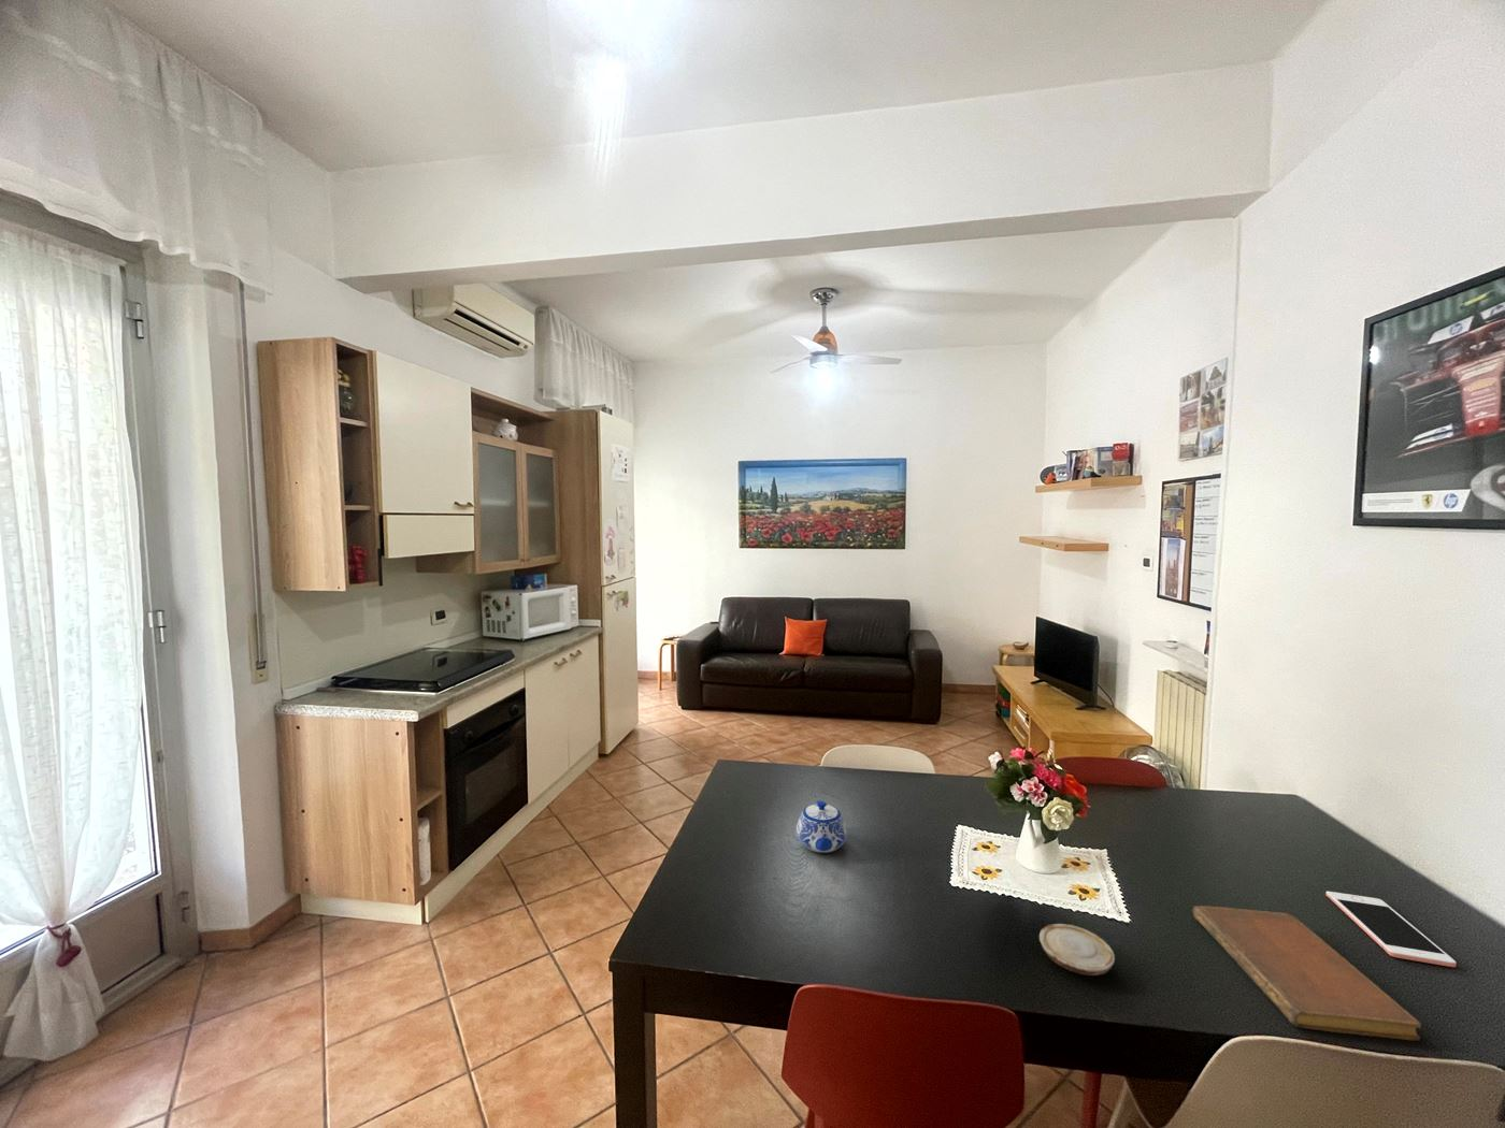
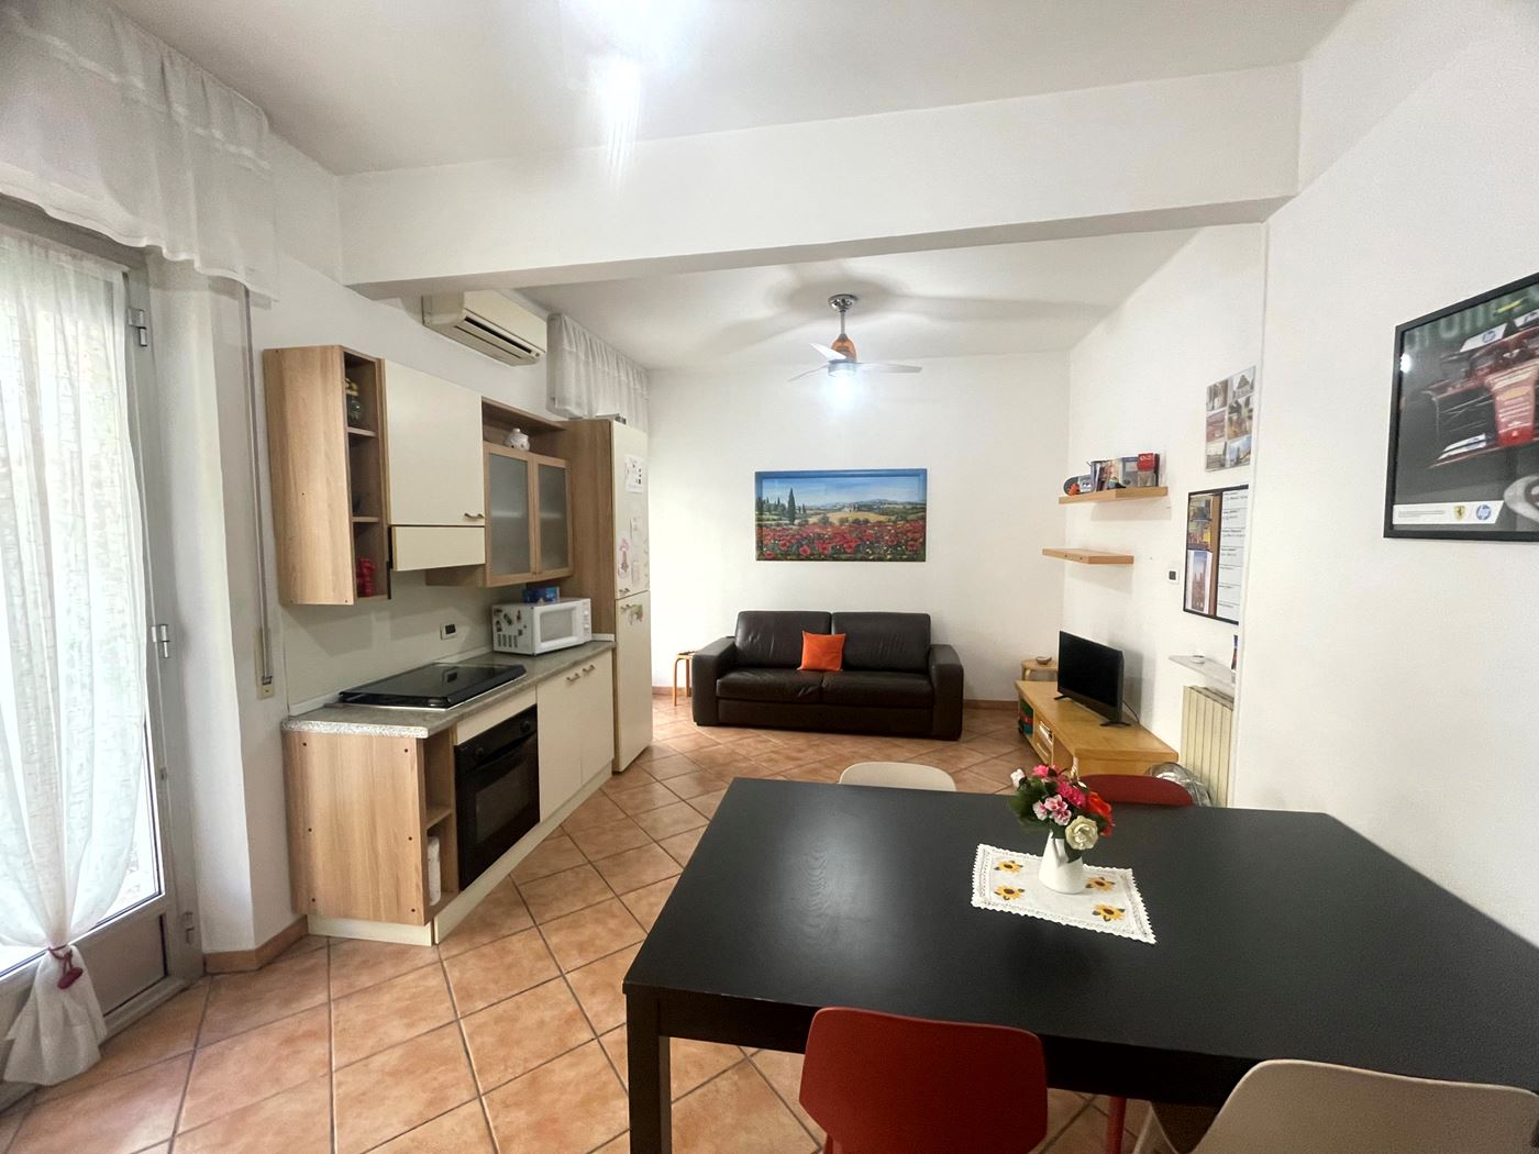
- teapot (821, 825)
- cell phone (1384, 925)
- wood slice (1075, 950)
- notebook (1291, 963)
